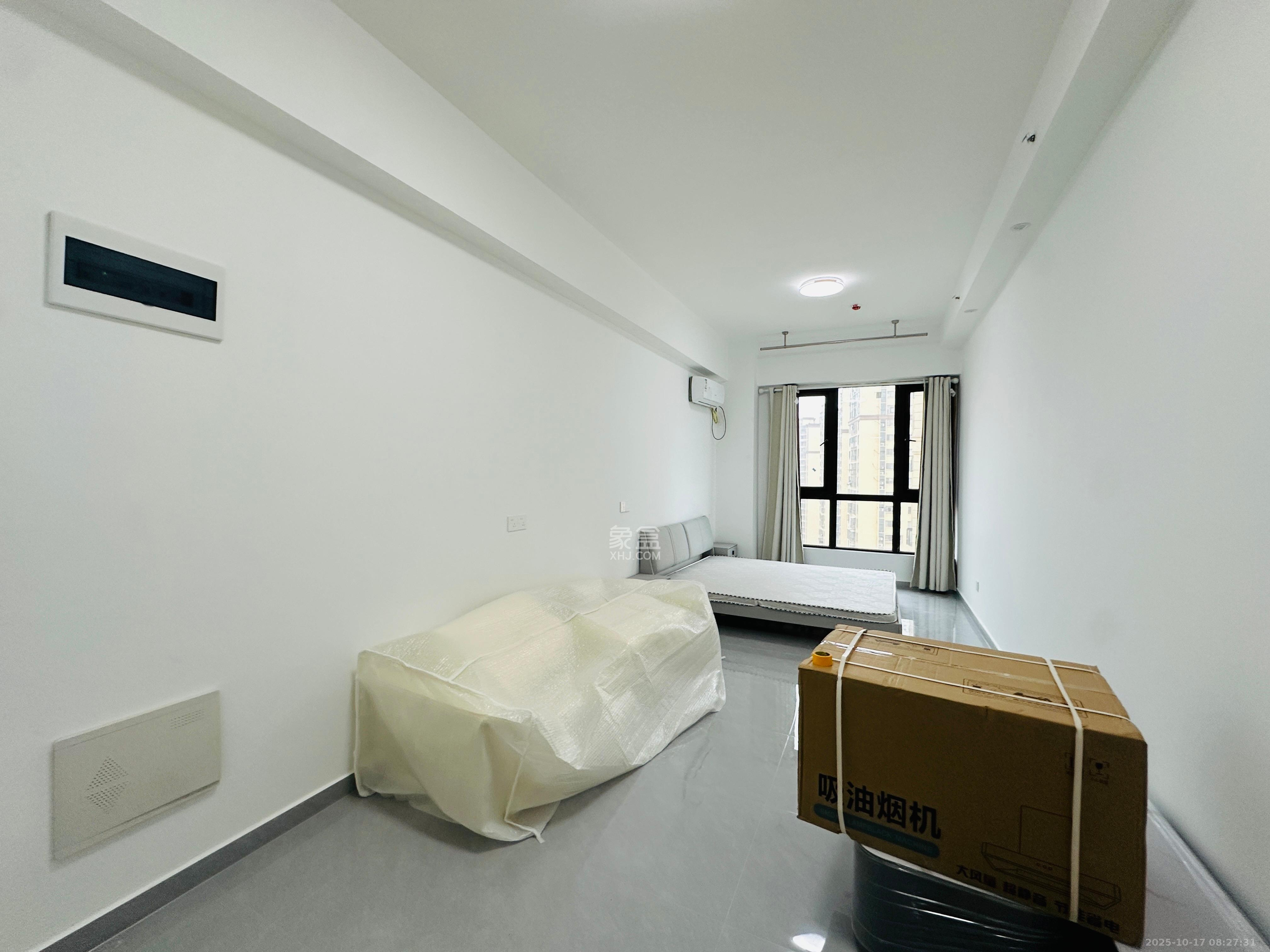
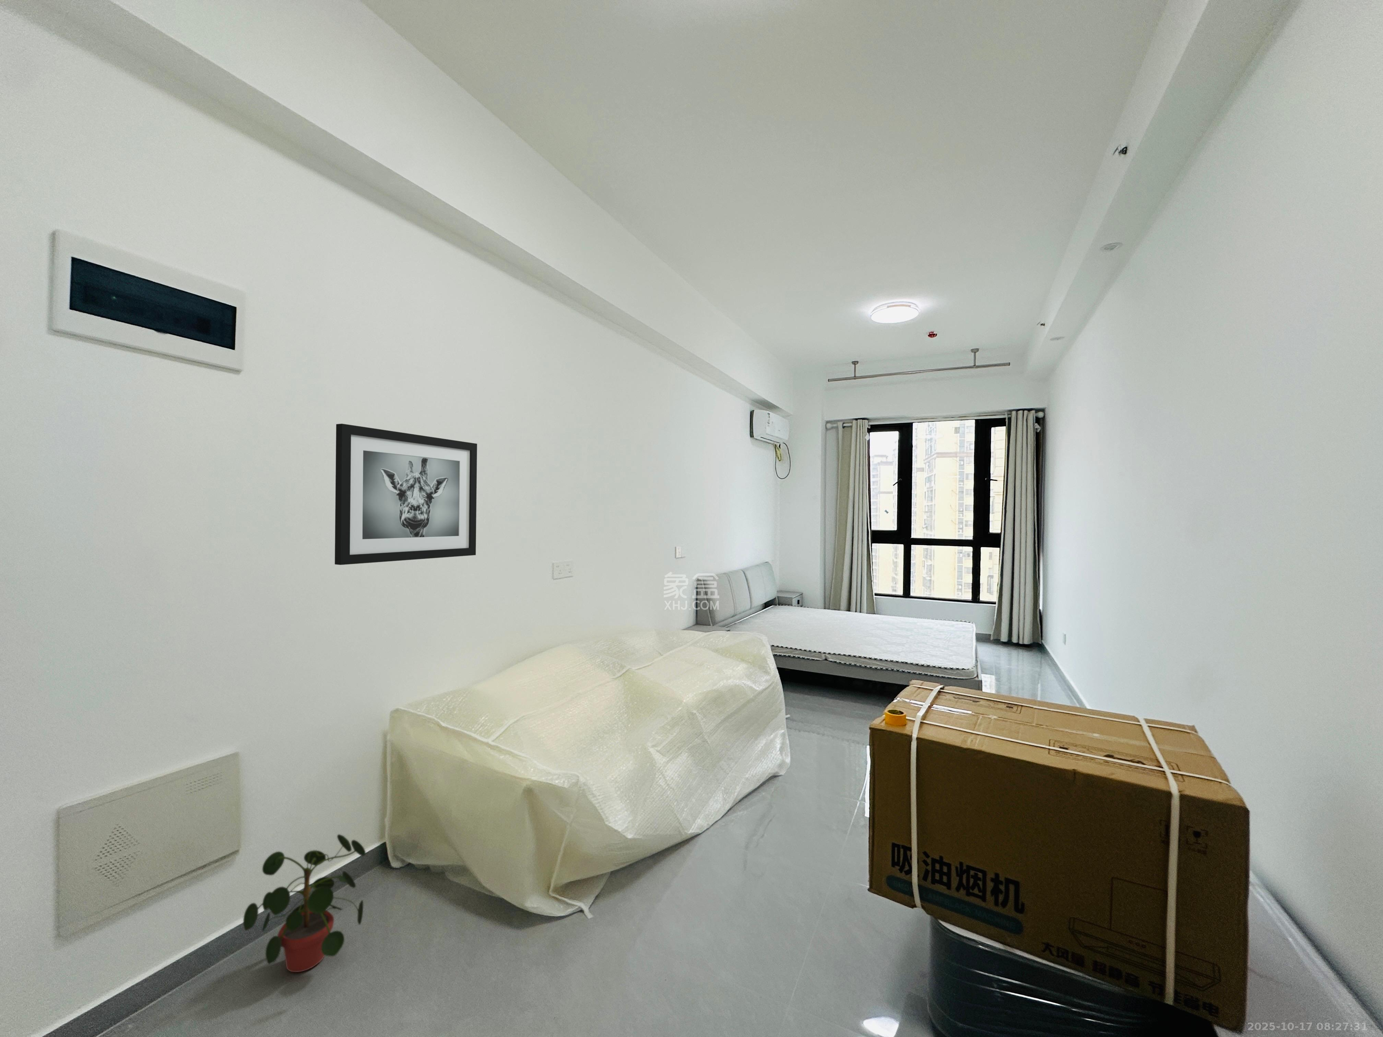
+ wall art (414, 497)
+ potted plant (316, 894)
